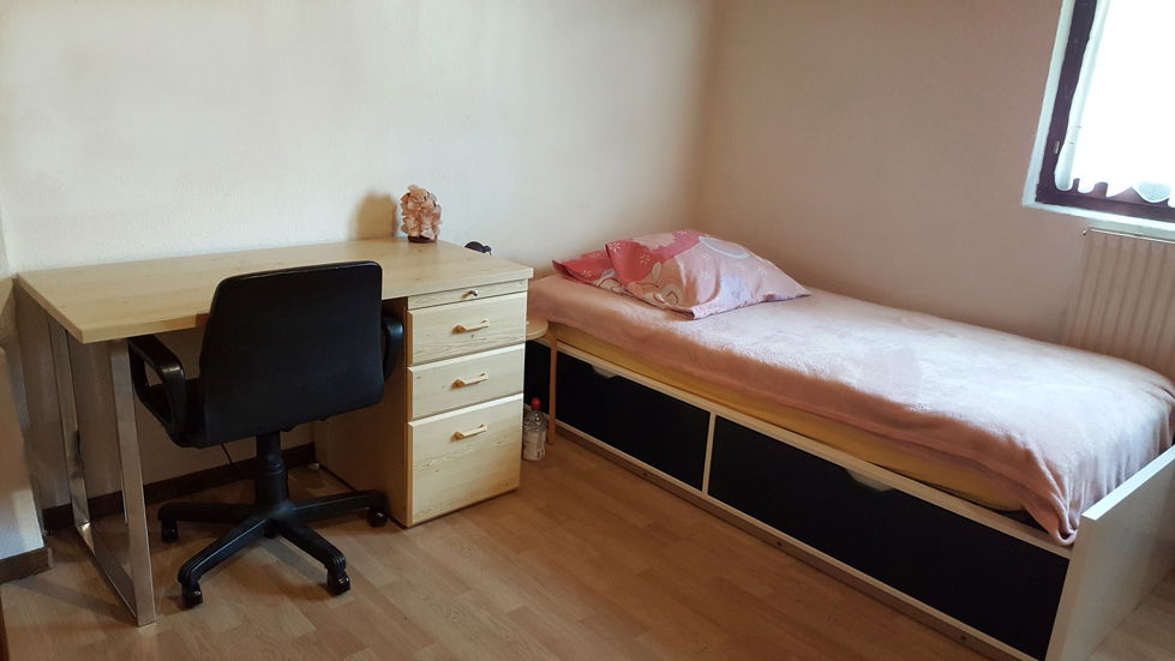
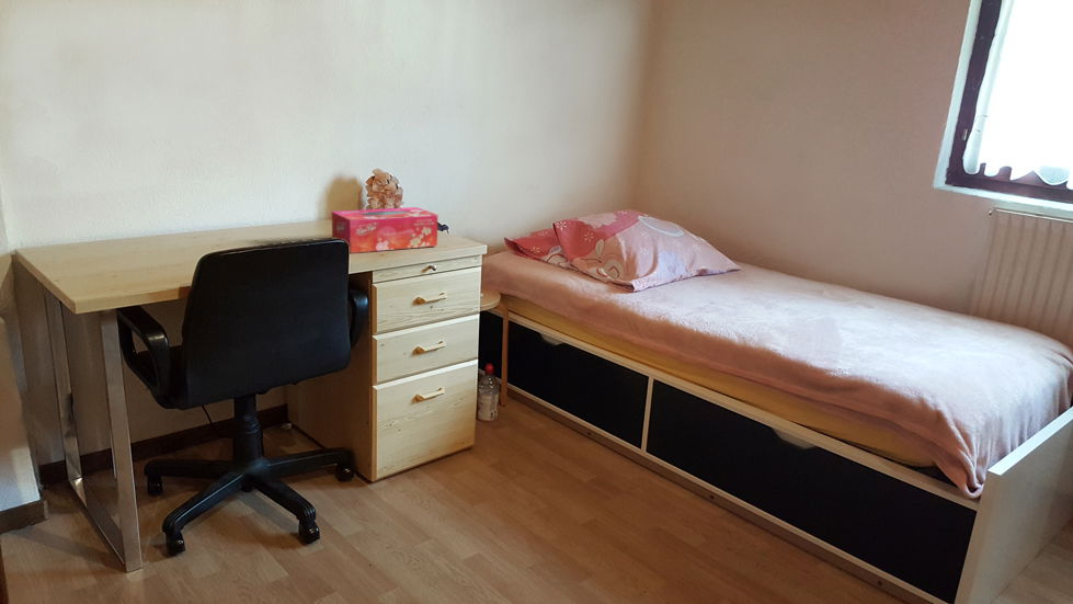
+ tissue box (385, 228)
